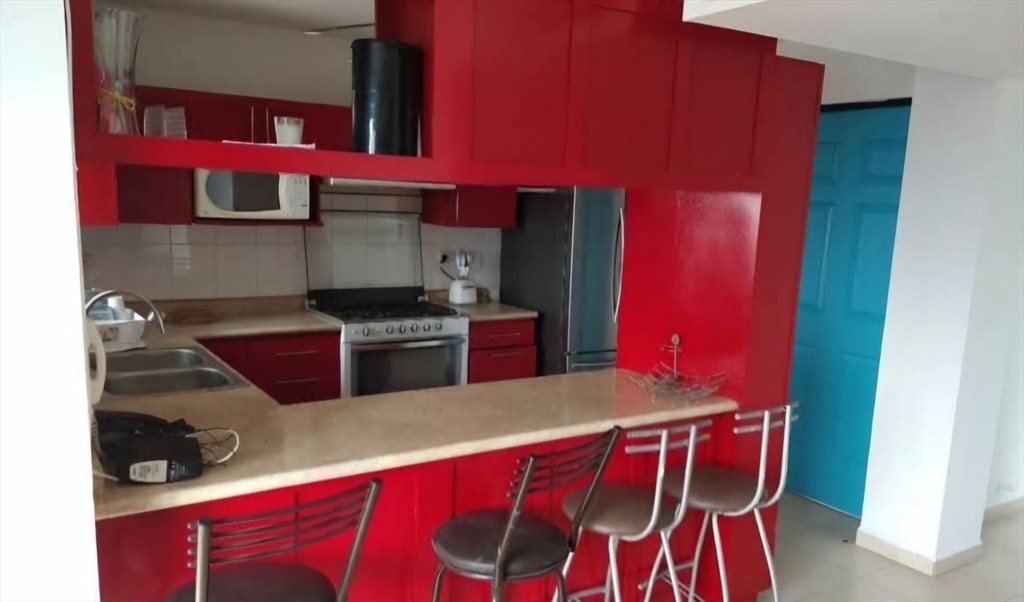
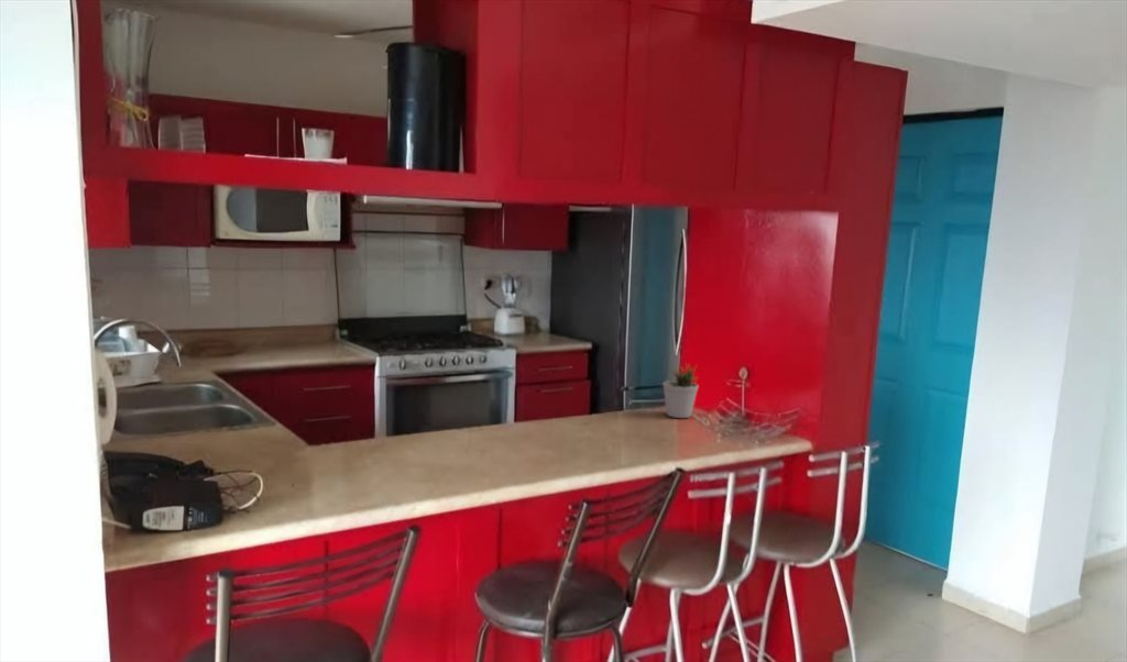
+ potted plant (680, 388)
